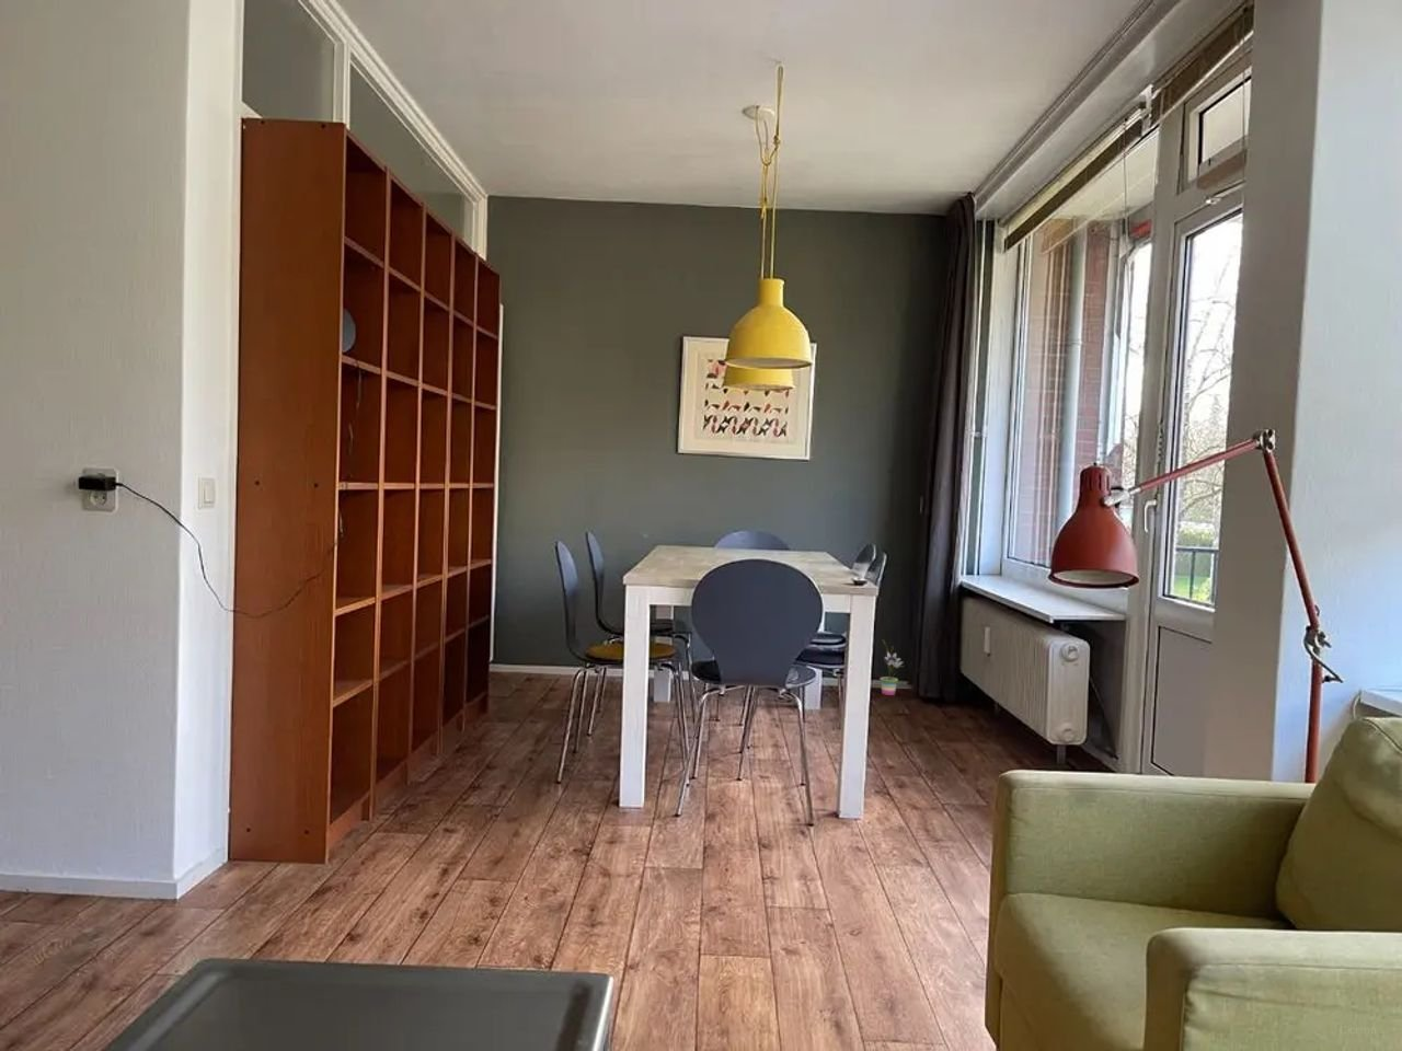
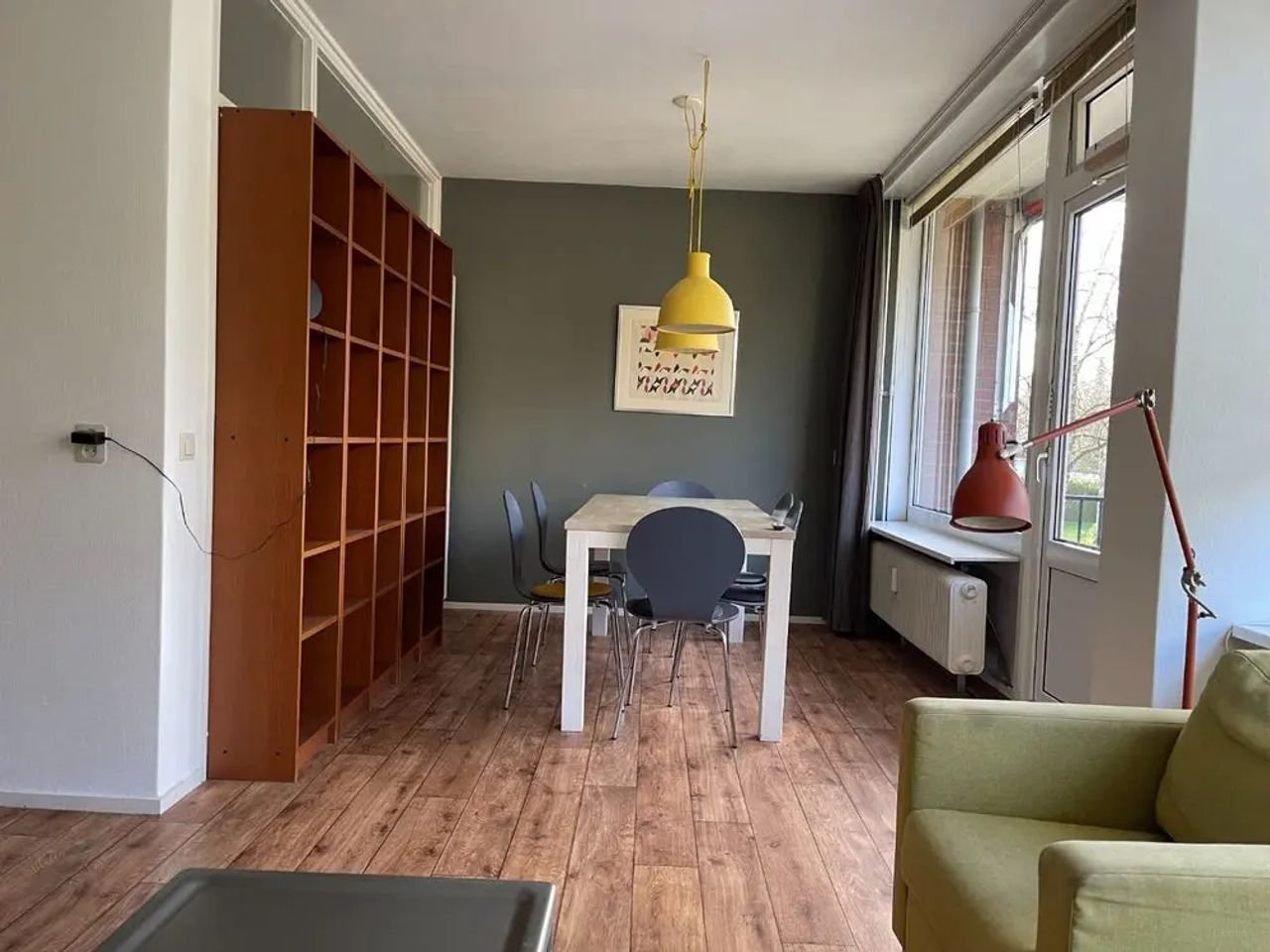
- potted plant (893, 668)
